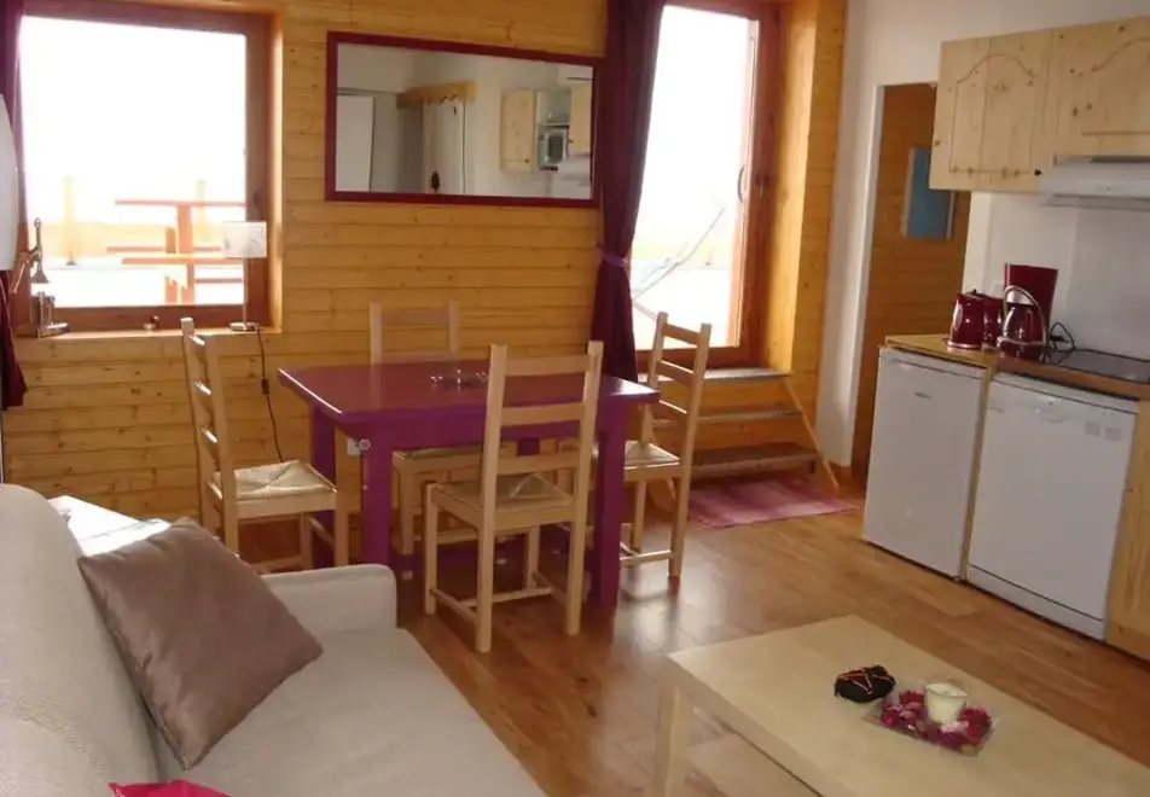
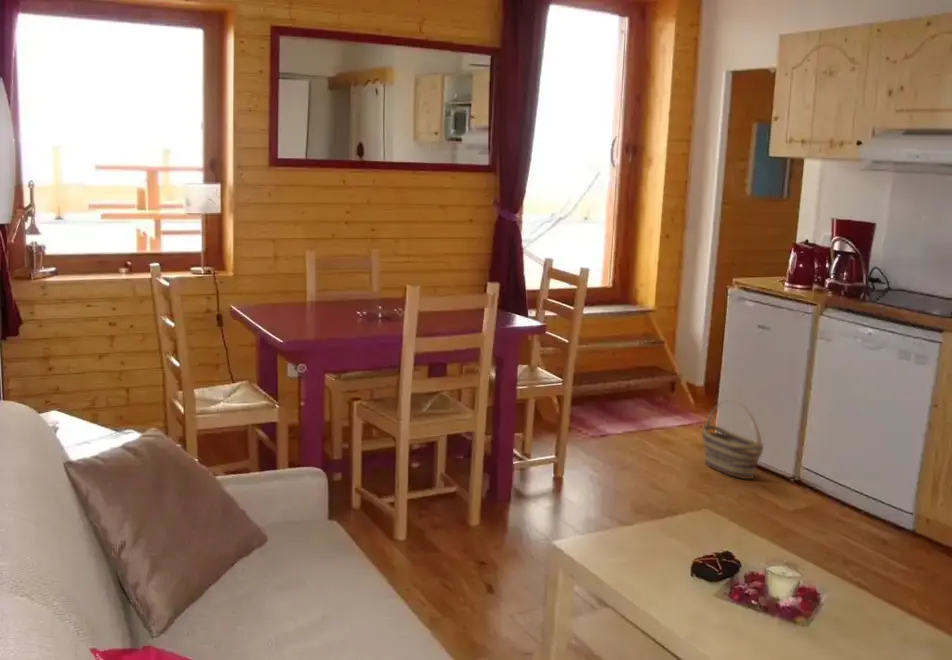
+ basket (732, 435)
